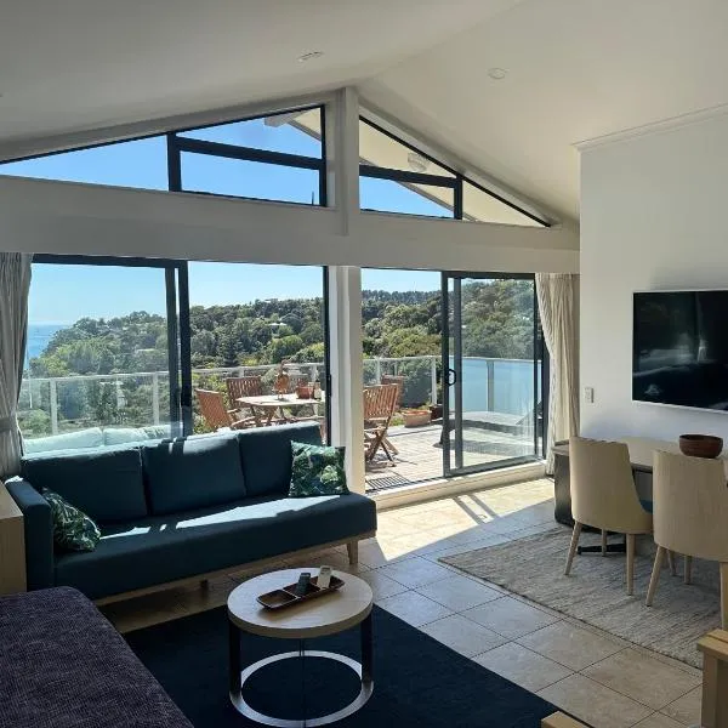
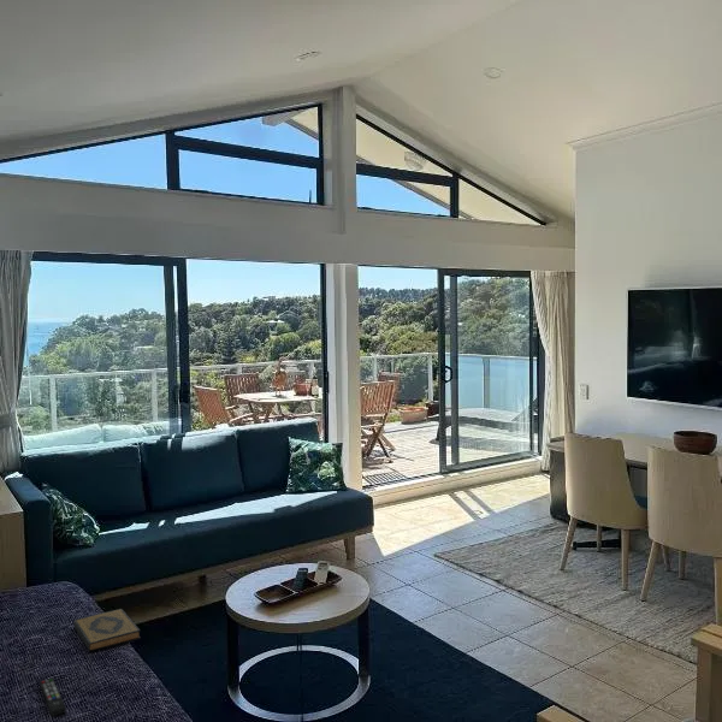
+ remote control (52, 696)
+ hardback book (106, 628)
